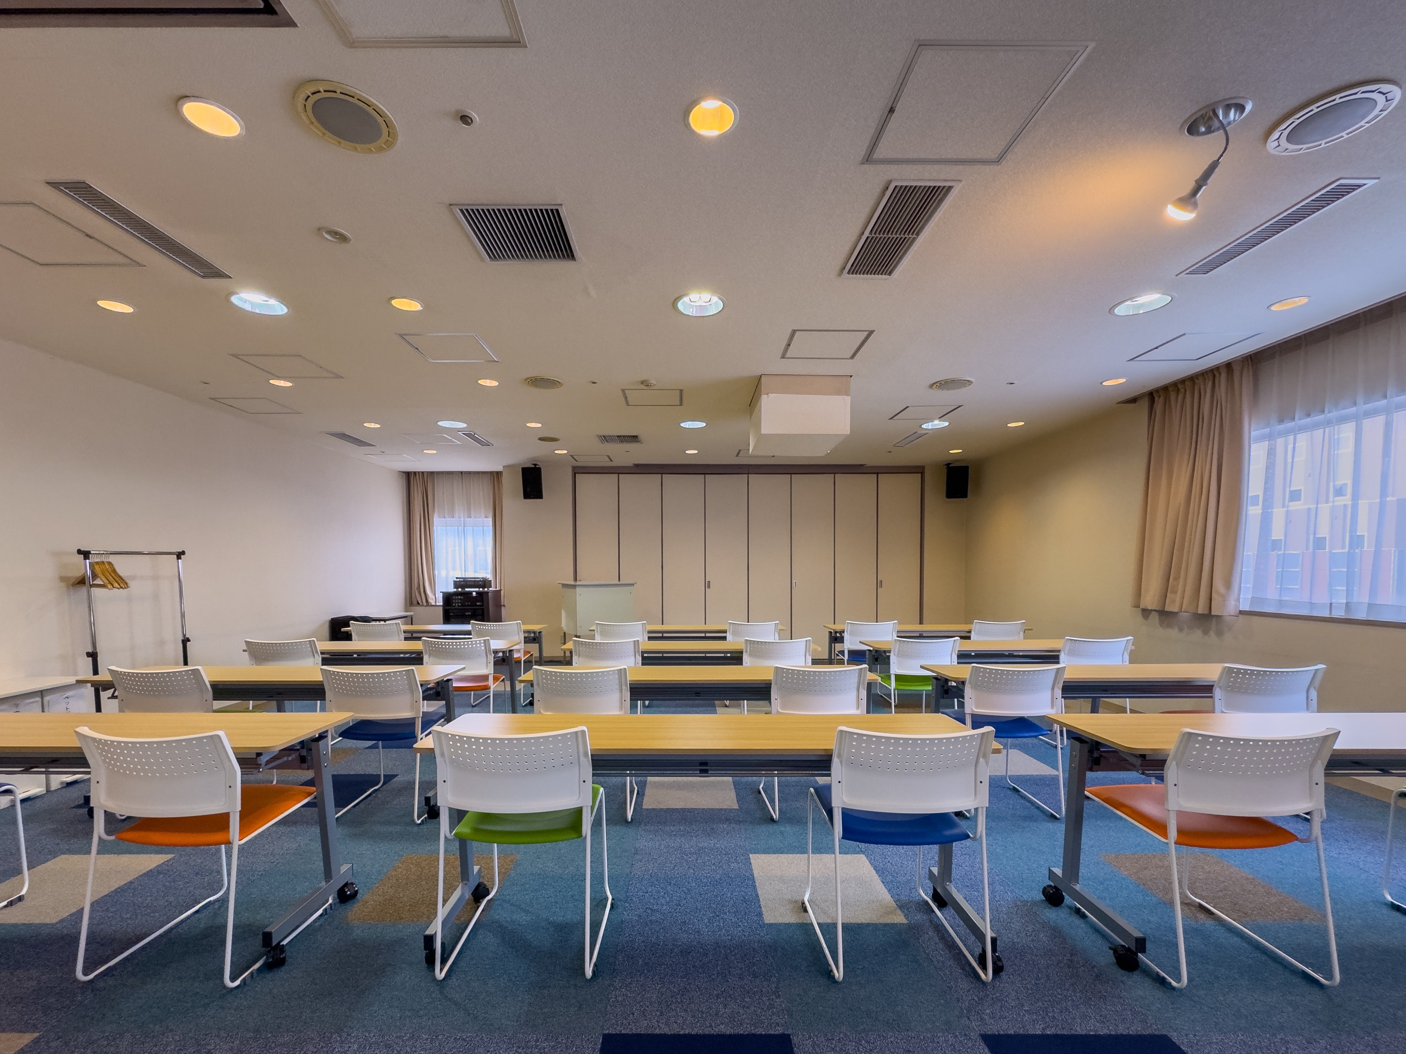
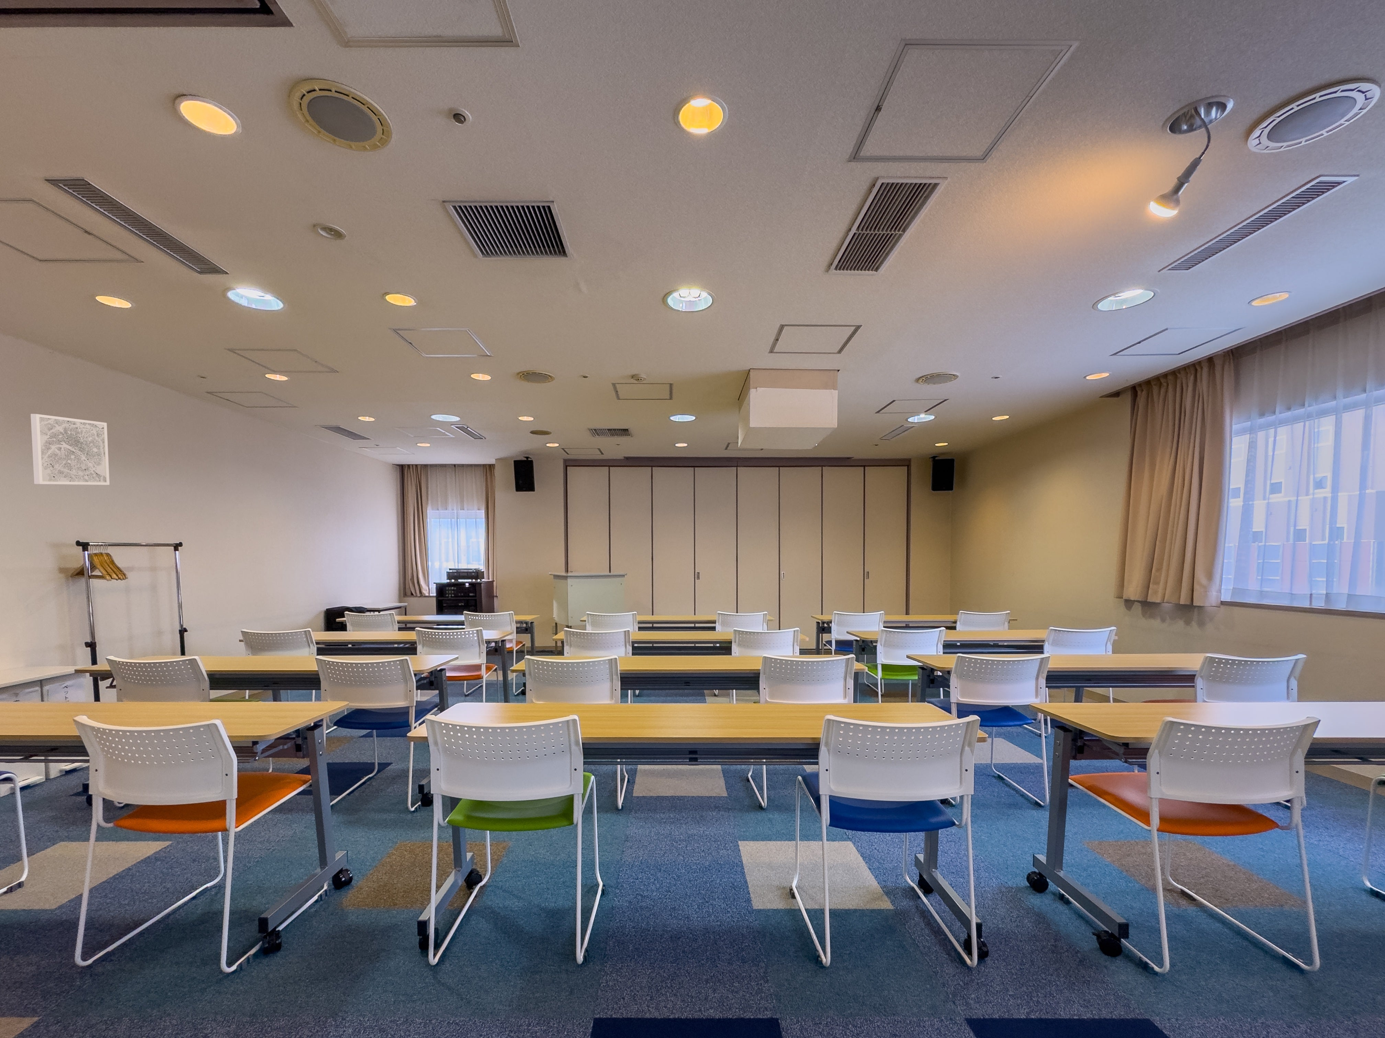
+ wall art (72, 451)
